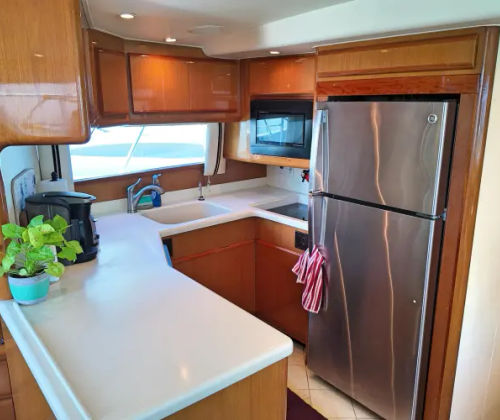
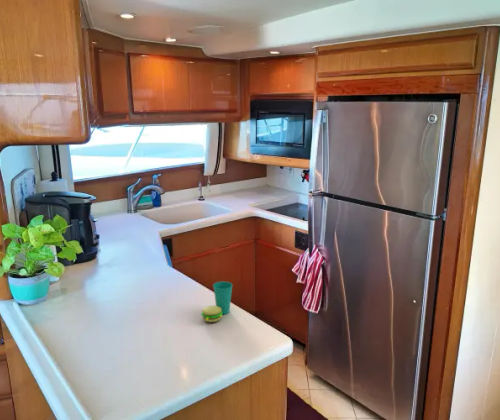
+ cup (217, 301)
